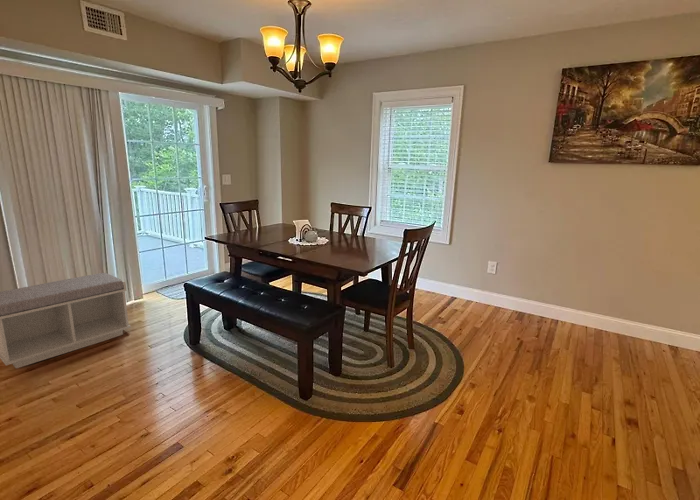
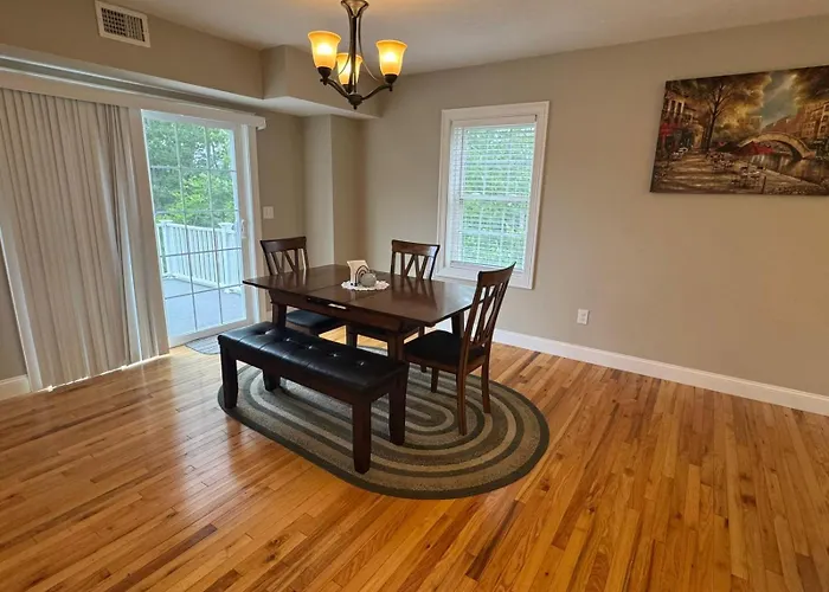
- bench (63, 315)
